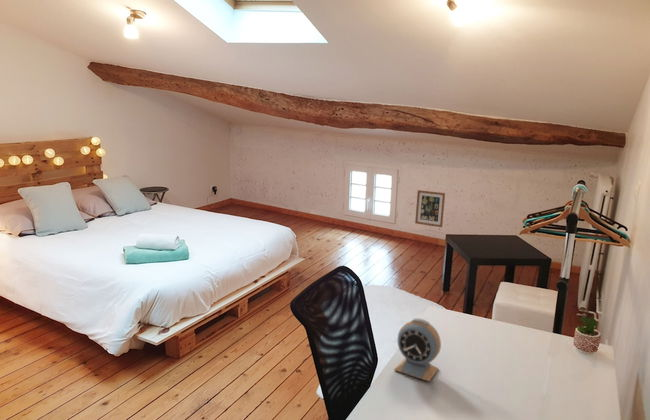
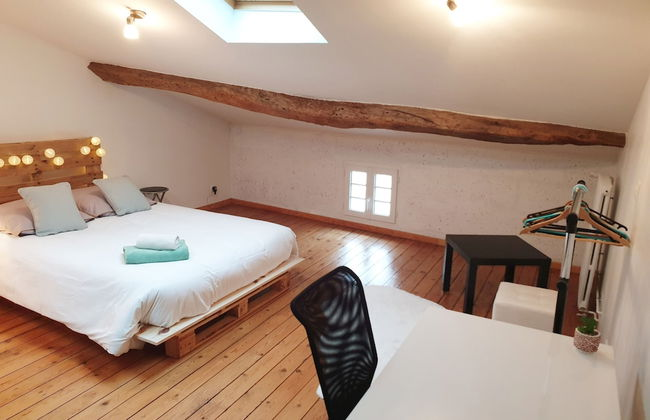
- wall art (429, 208)
- alarm clock (418, 344)
